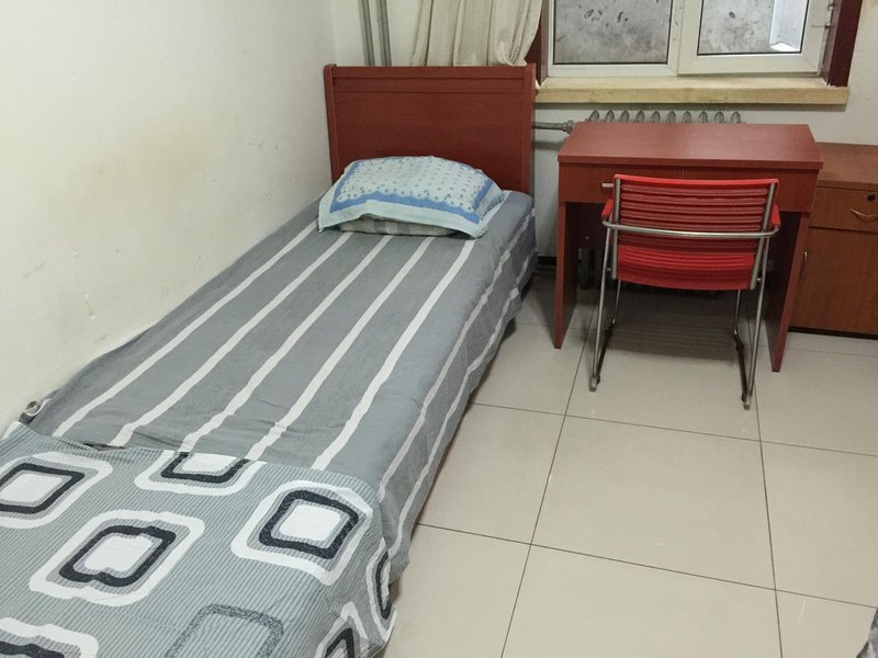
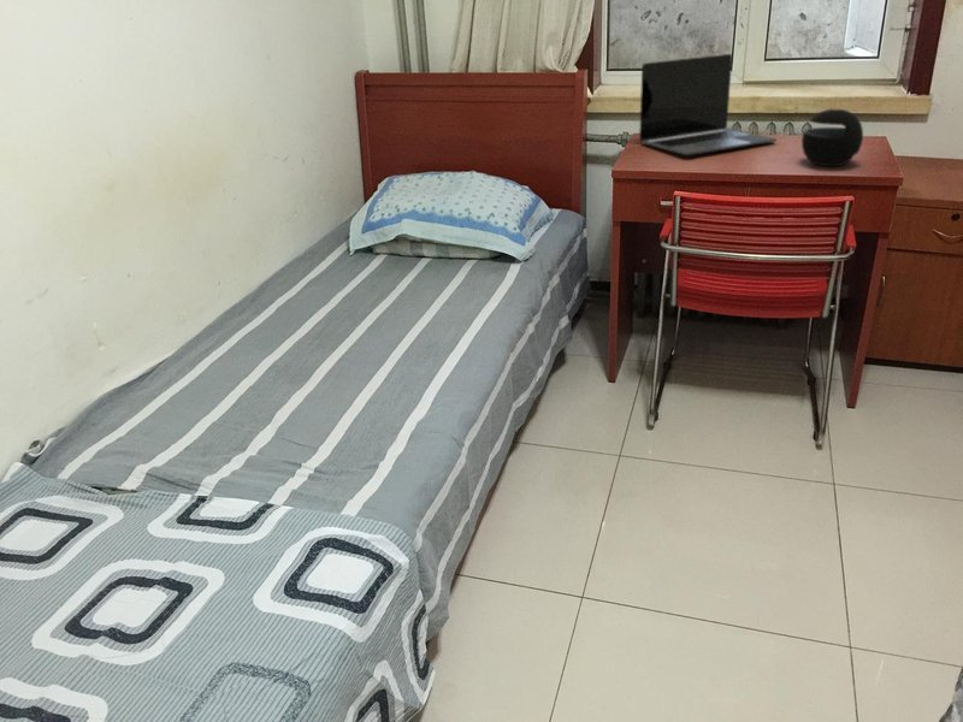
+ laptop (709, 102)
+ speaker (832, 136)
